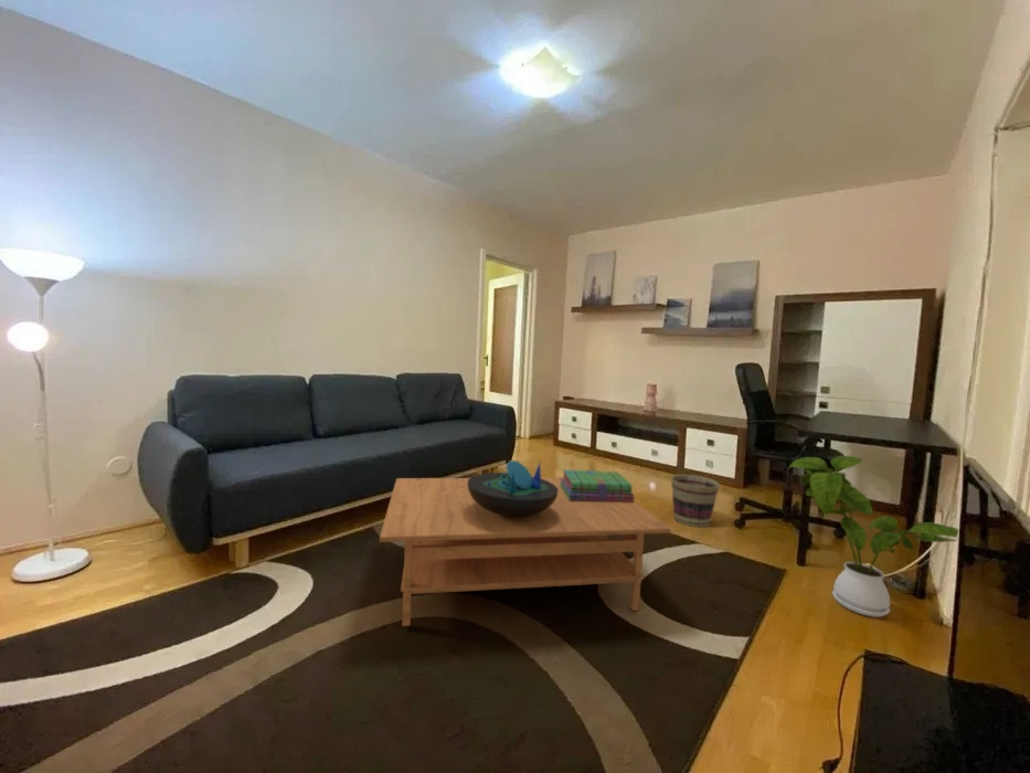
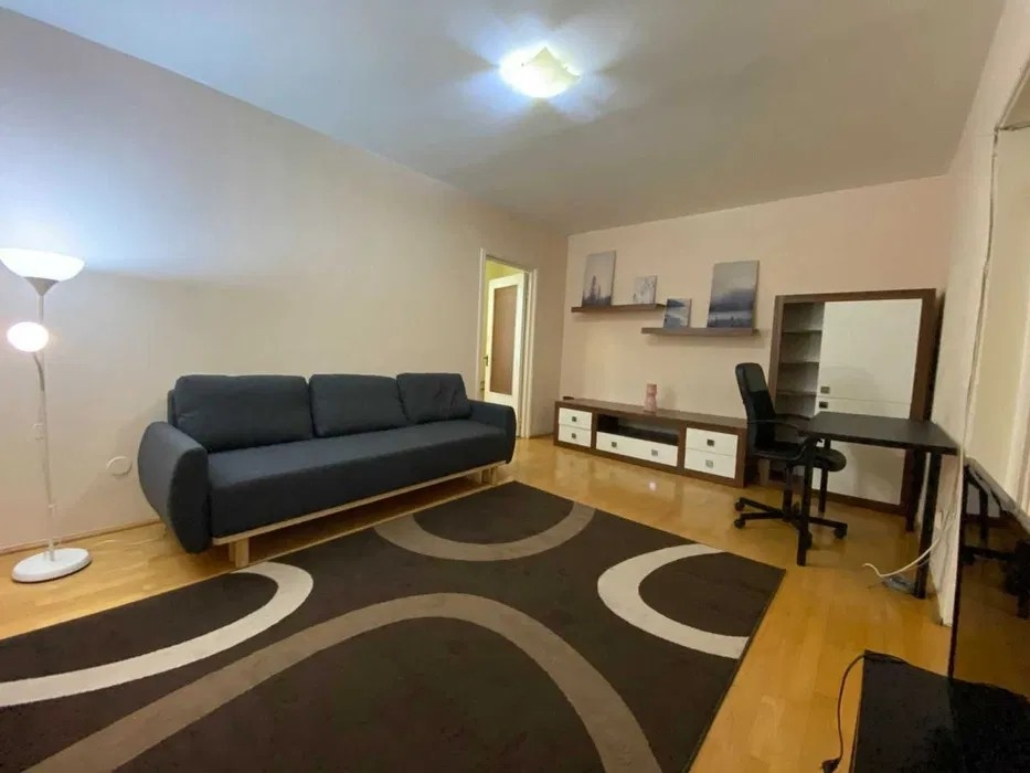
- house plant (853, 534)
- coffee table (514, 539)
- decorative bowl (512, 485)
- basket (692, 500)
- stack of books (595, 484)
